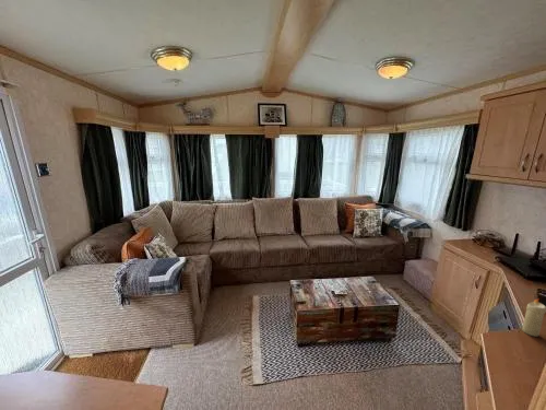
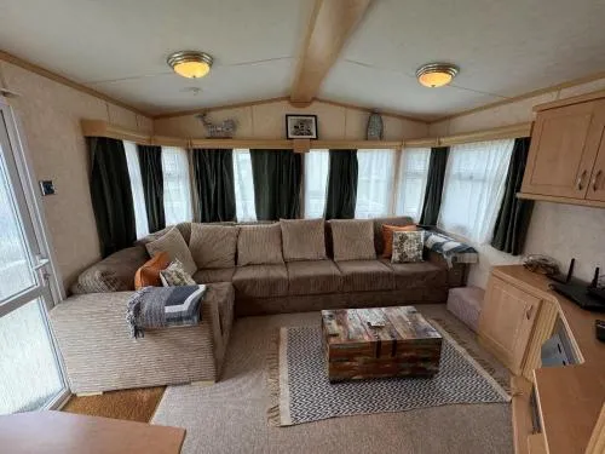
- candle (534, 315)
